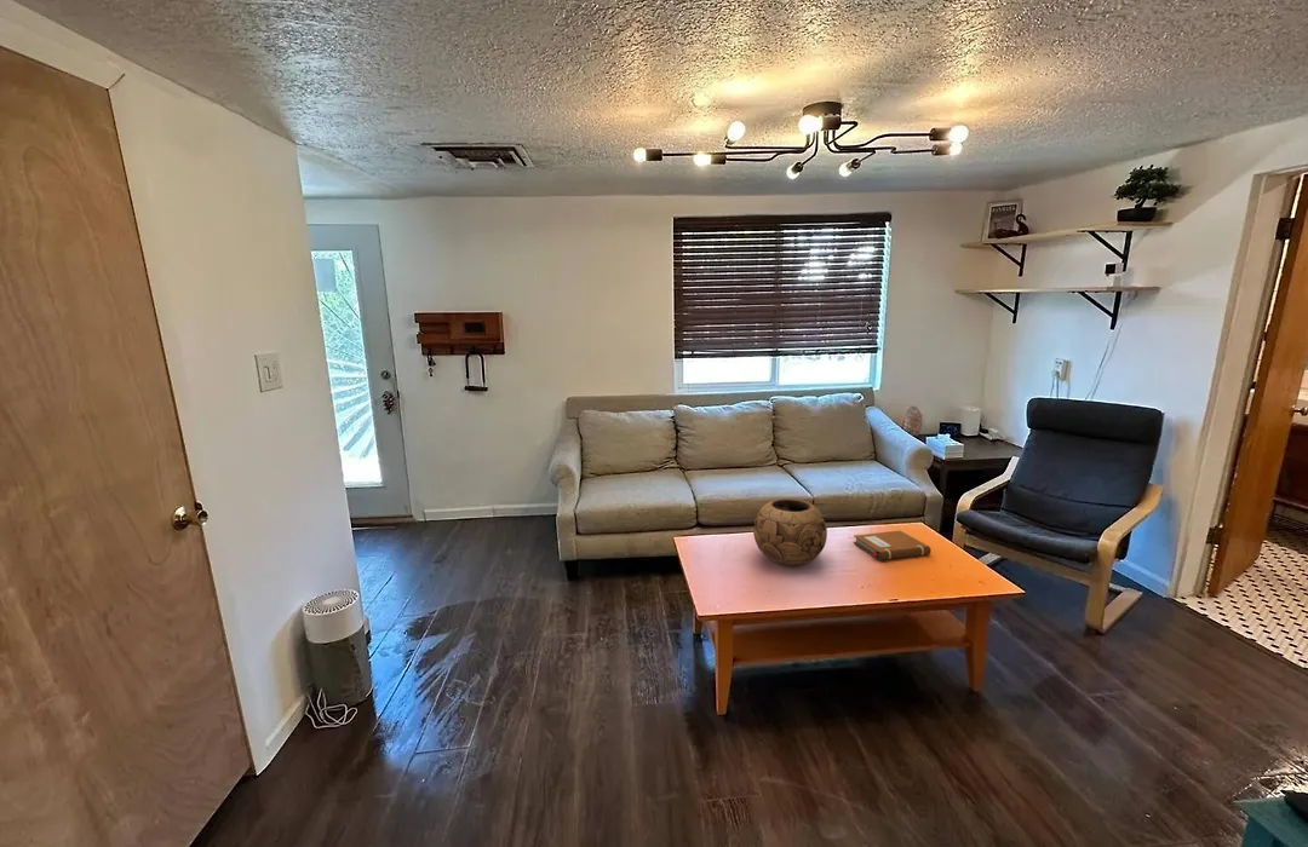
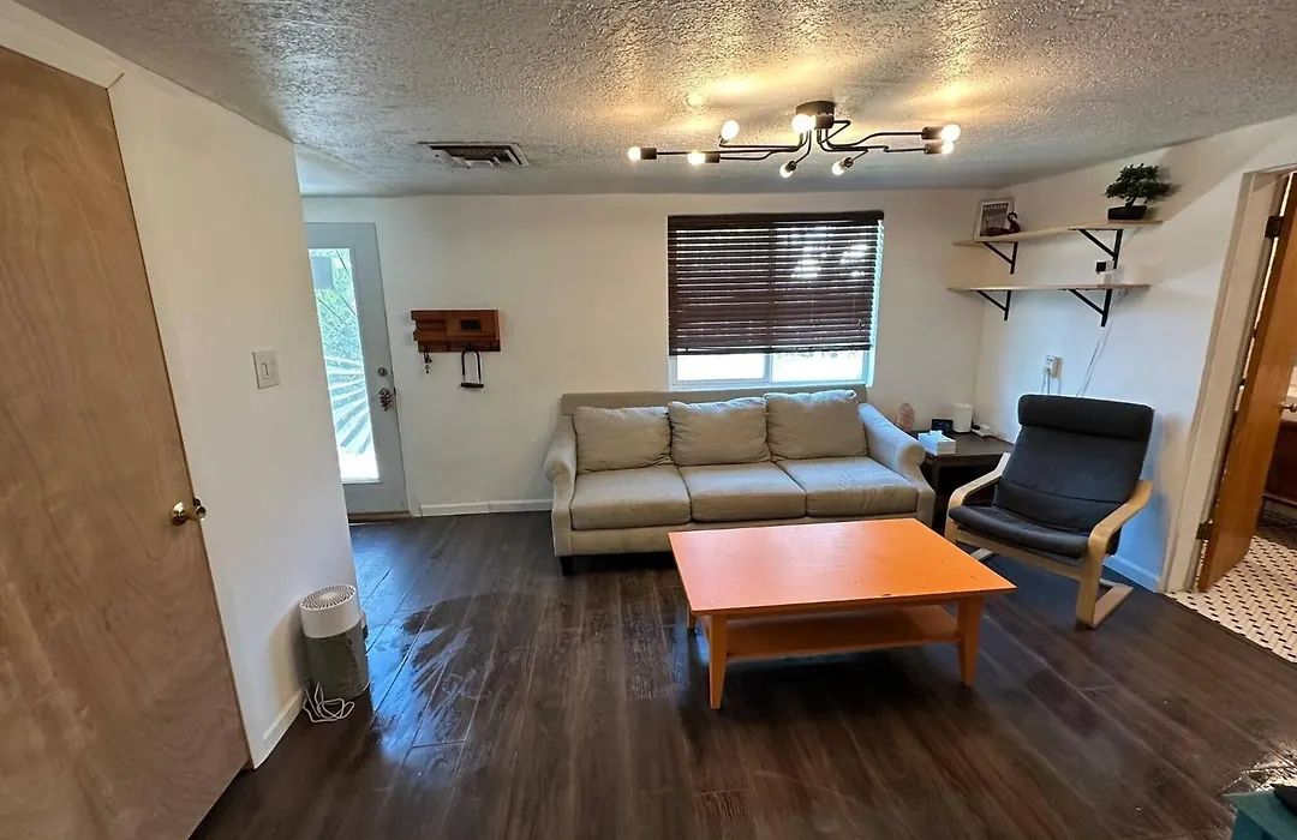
- decorative bowl (790, 531)
- notebook (889, 544)
